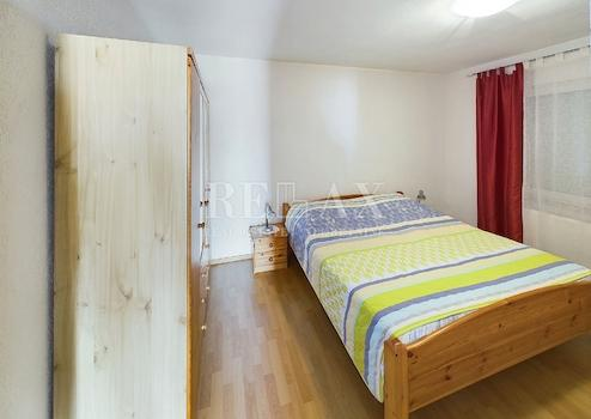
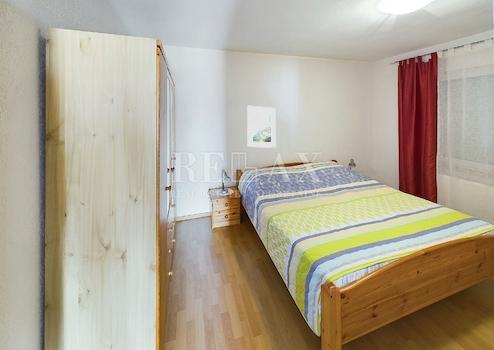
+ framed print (261, 127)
